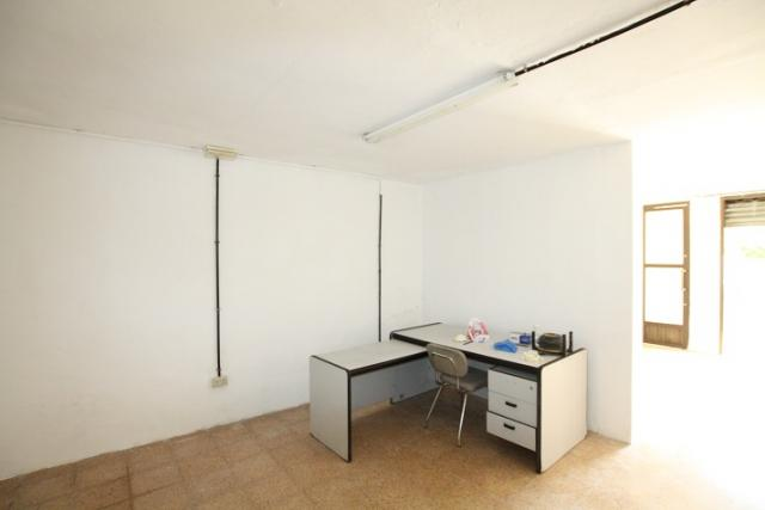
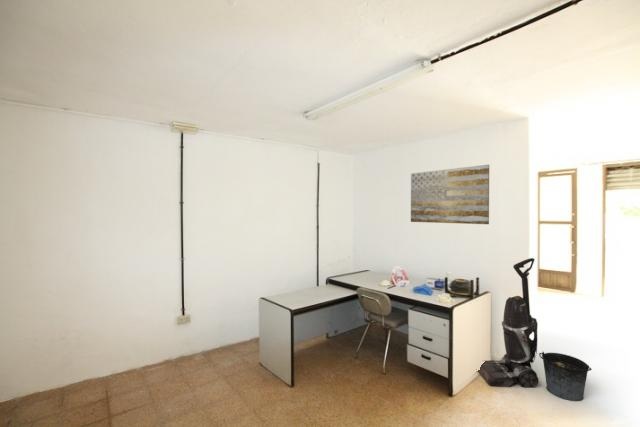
+ wall art (445, 196)
+ vacuum cleaner (505, 317)
+ bucket (564, 375)
